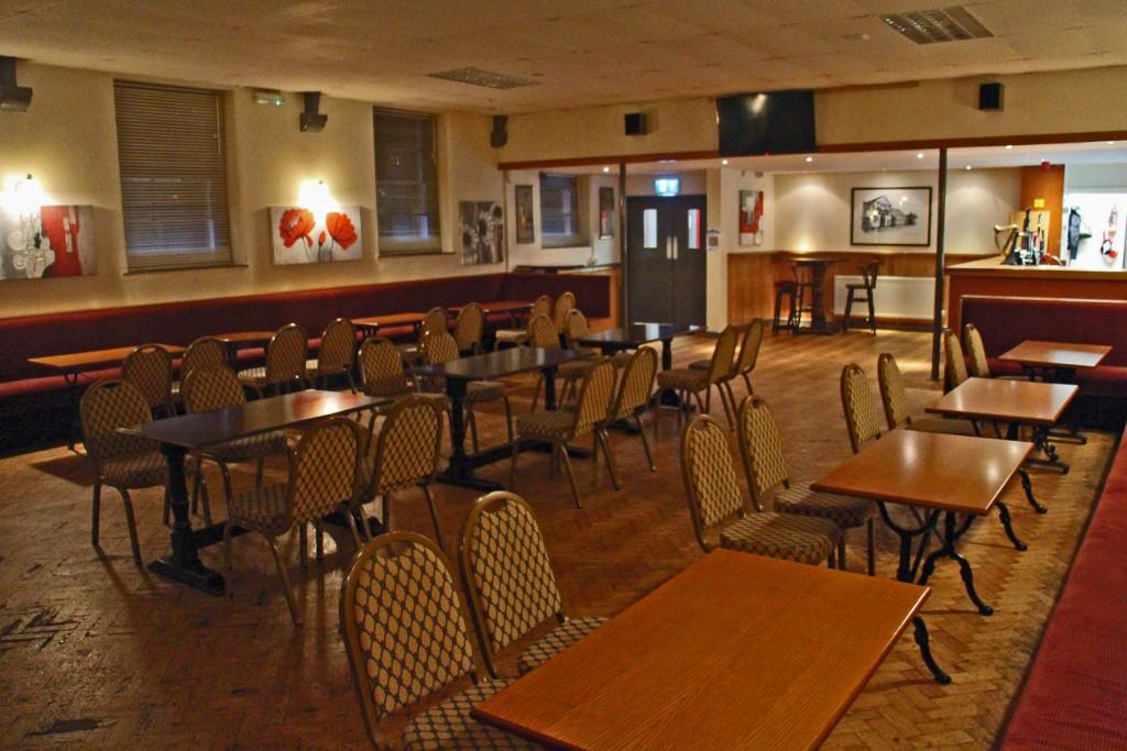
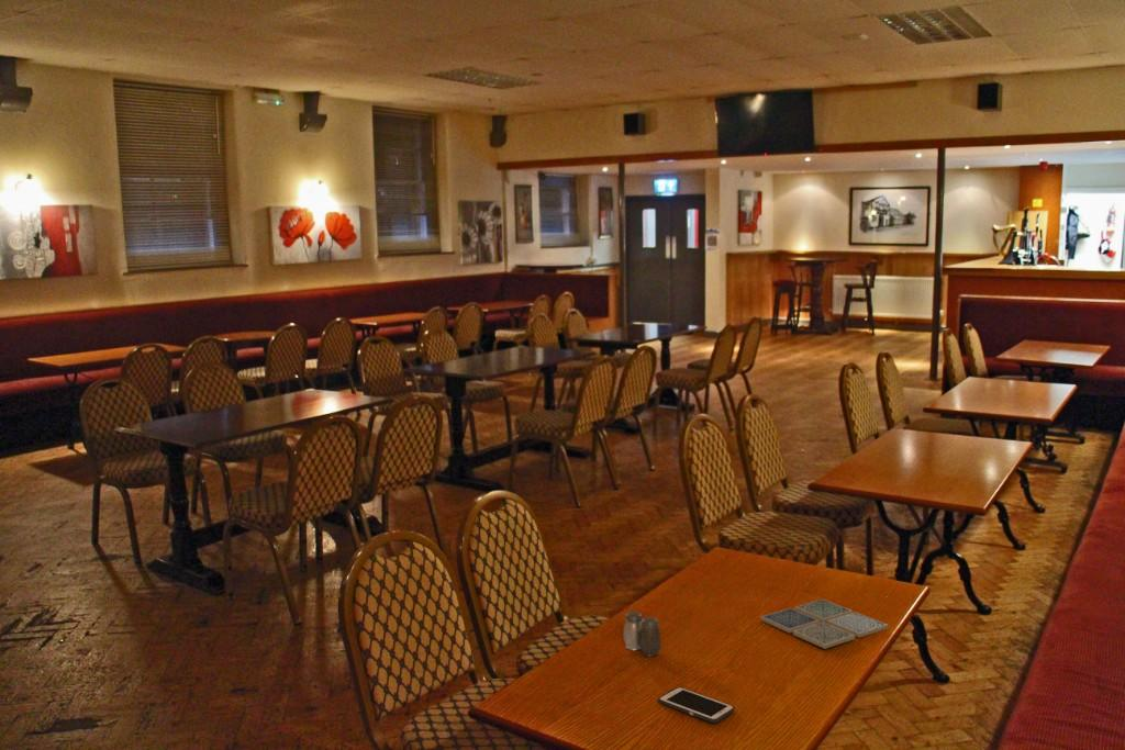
+ salt and pepper shaker (642, 633)
+ drink coaster (823, 622)
+ cell phone (695, 704)
